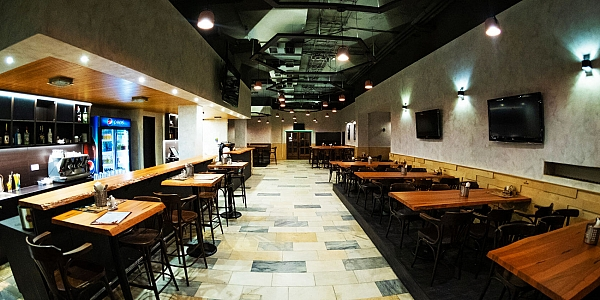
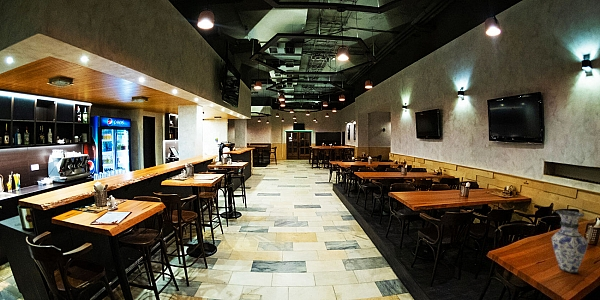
+ vase (569, 241)
